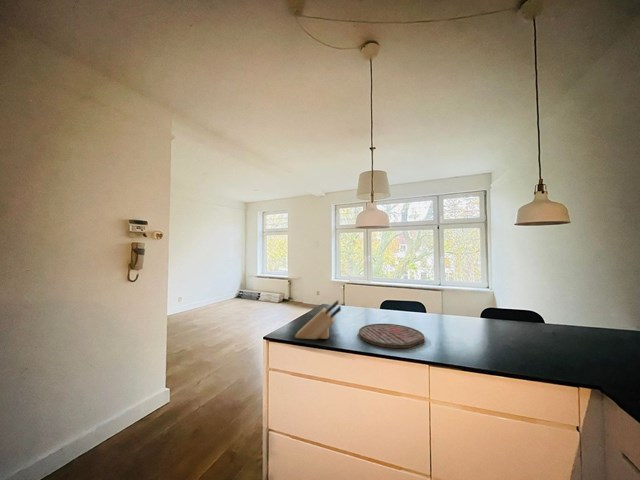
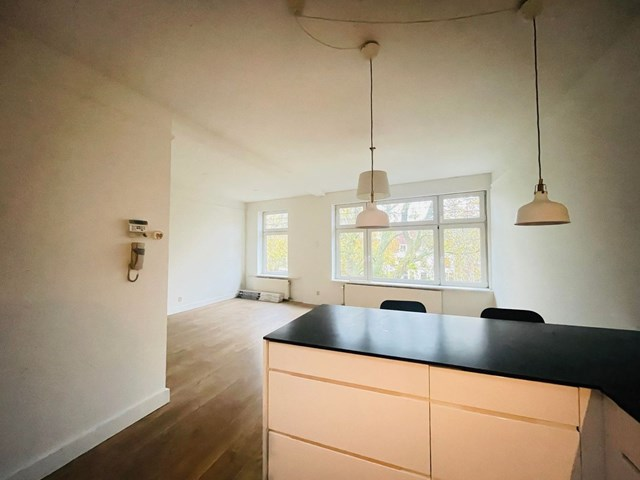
- knife block (318, 318)
- cutting board (390, 334)
